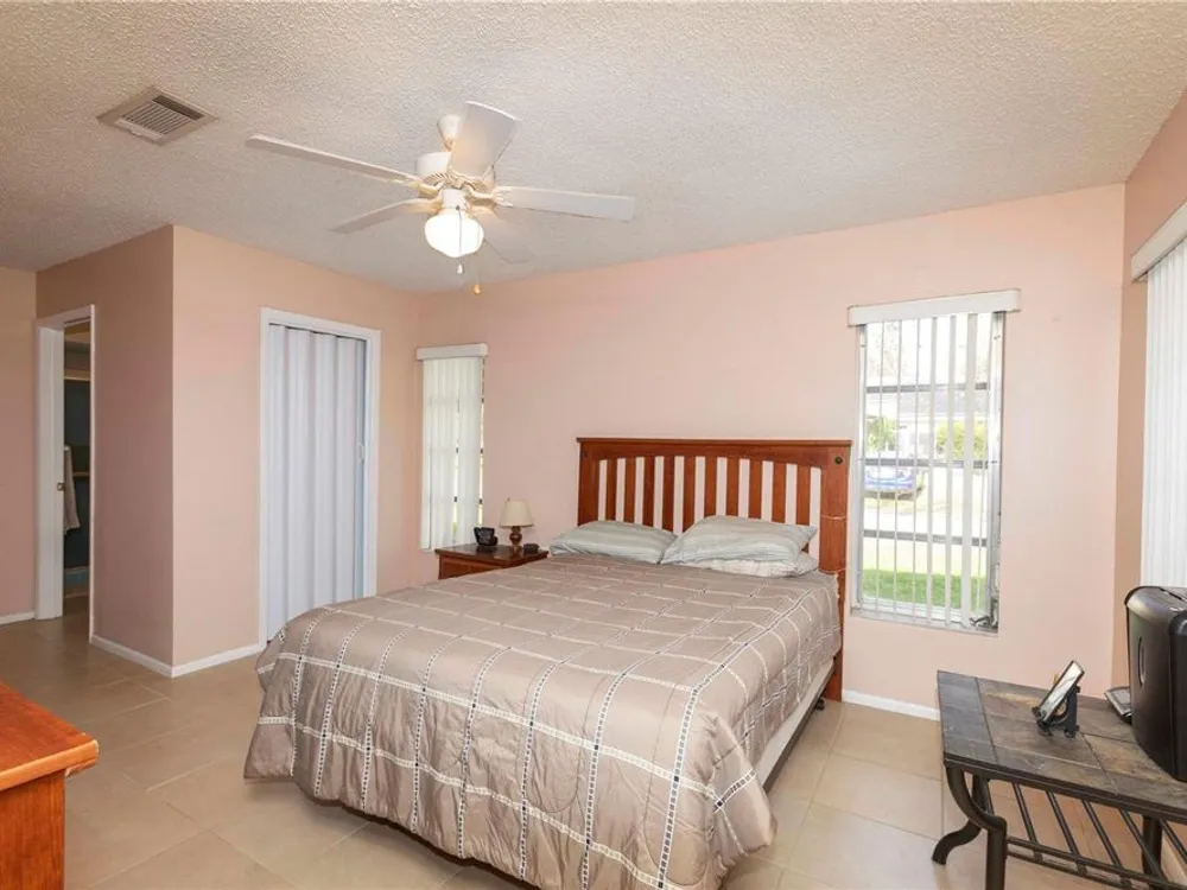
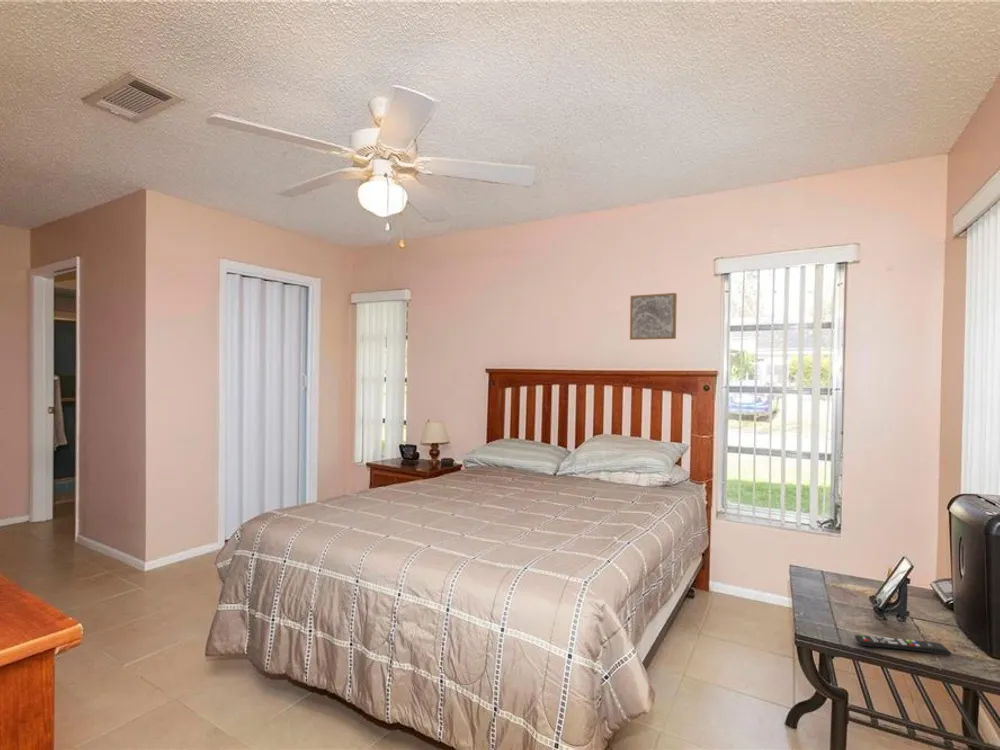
+ remote control (901, 644)
+ wall art (652, 316)
